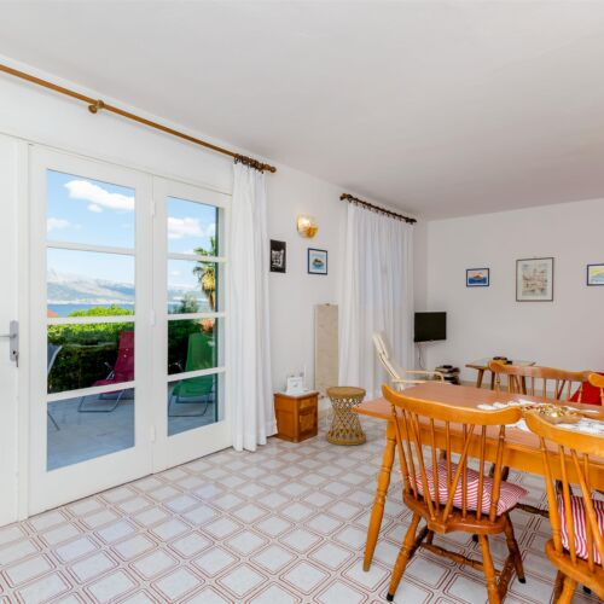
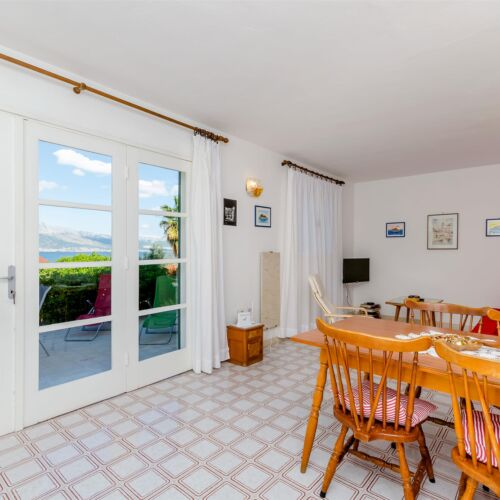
- side table (344, 414)
